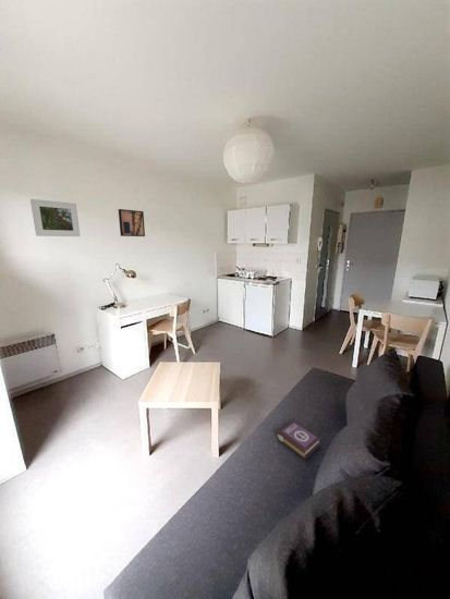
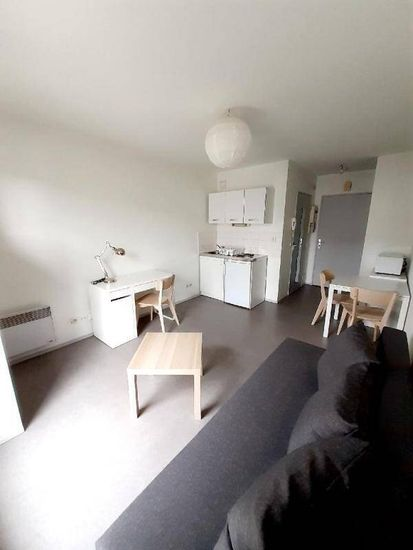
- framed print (57, 219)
- book (297, 438)
- wall art (132, 223)
